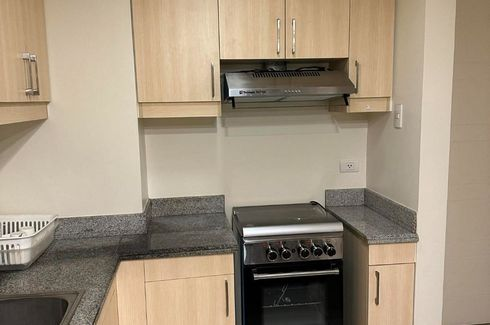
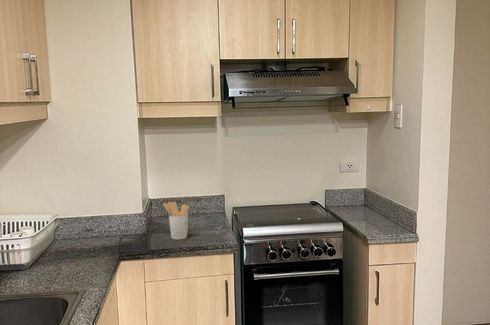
+ utensil holder (175, 219)
